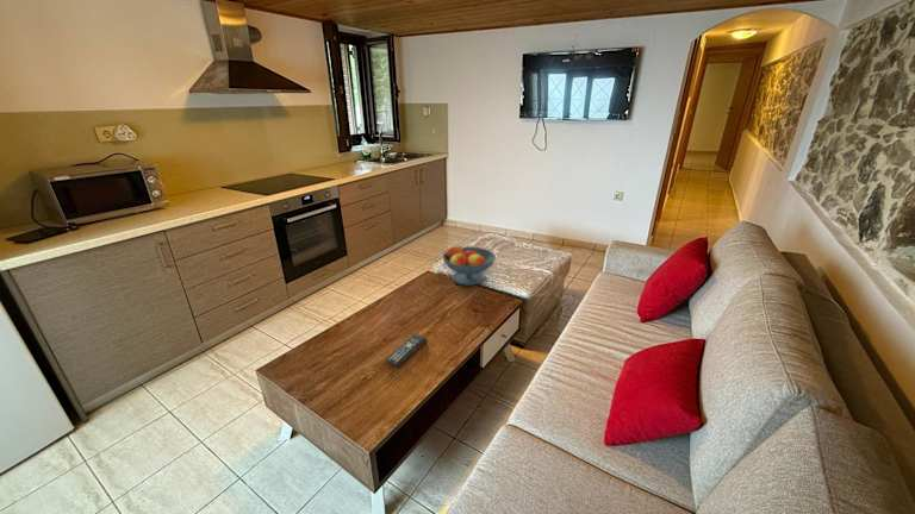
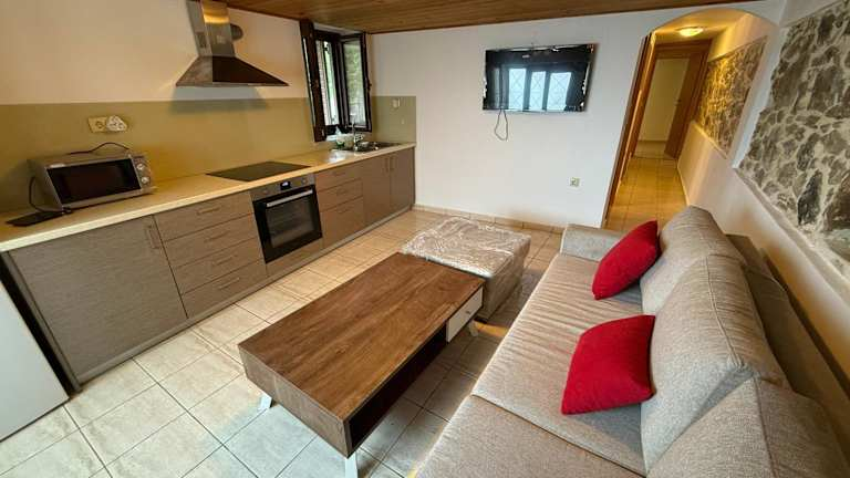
- remote control (407, 349)
- fruit bowl (468, 263)
